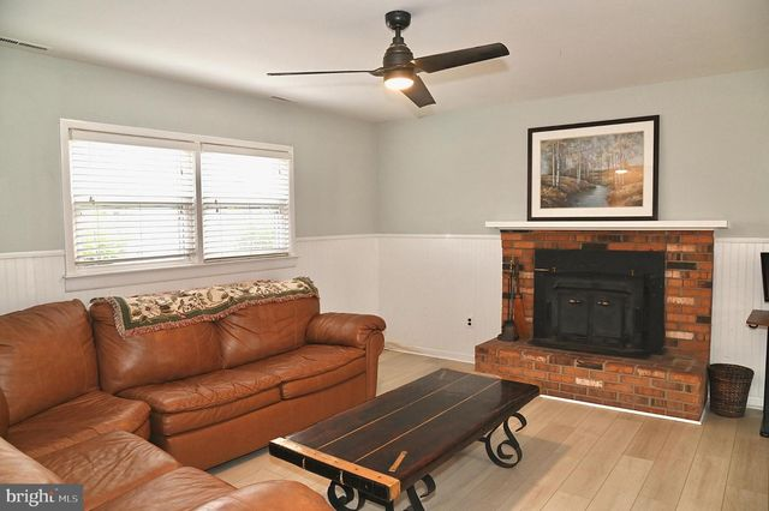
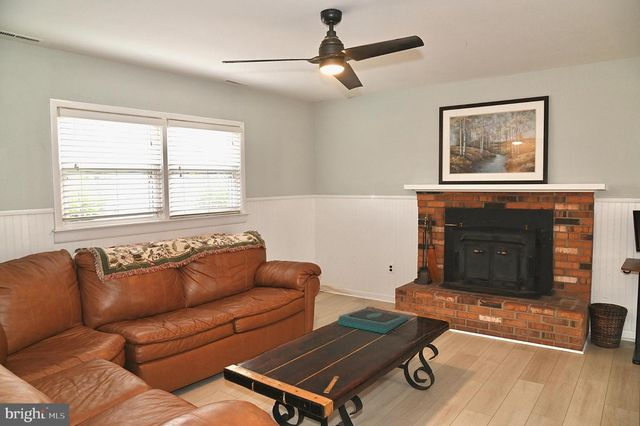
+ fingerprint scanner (373, 318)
